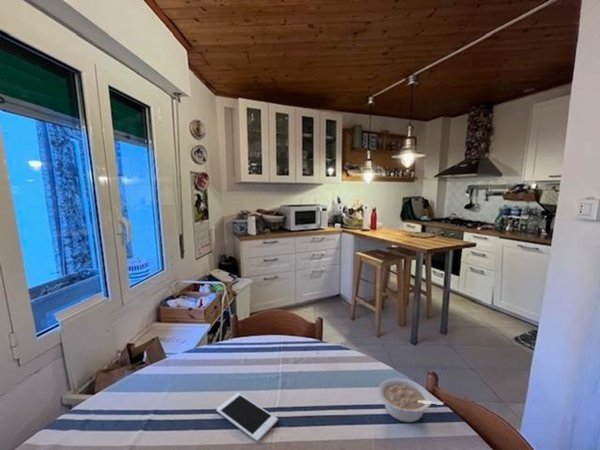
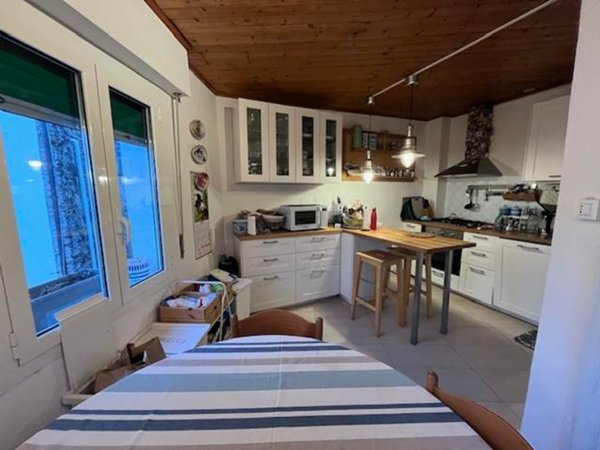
- legume (405, 399)
- cell phone (246, 414)
